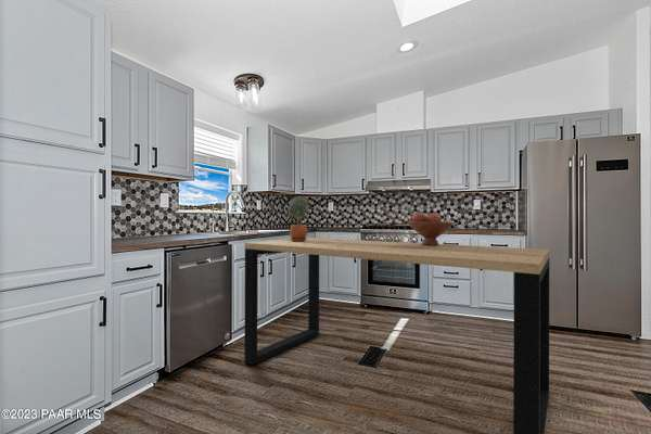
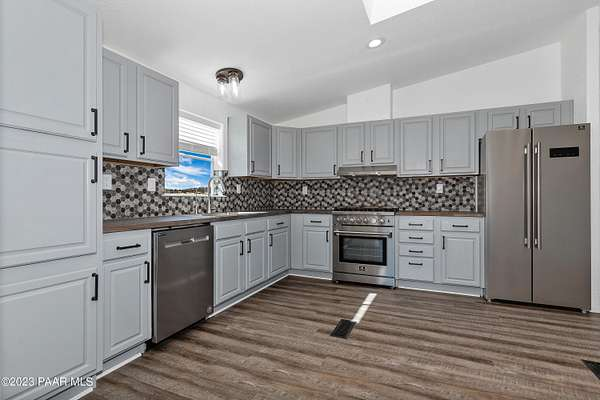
- dining table (386, 260)
- potted plant (297, 218)
- fruit bowl (430, 228)
